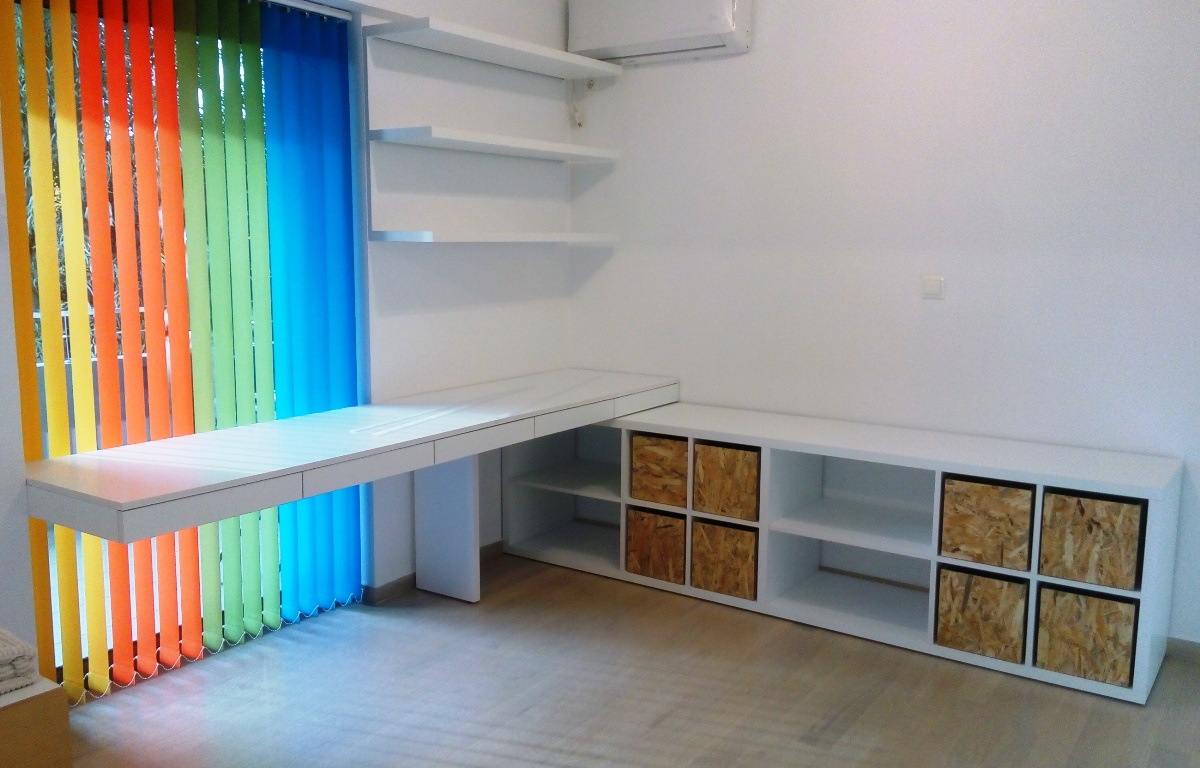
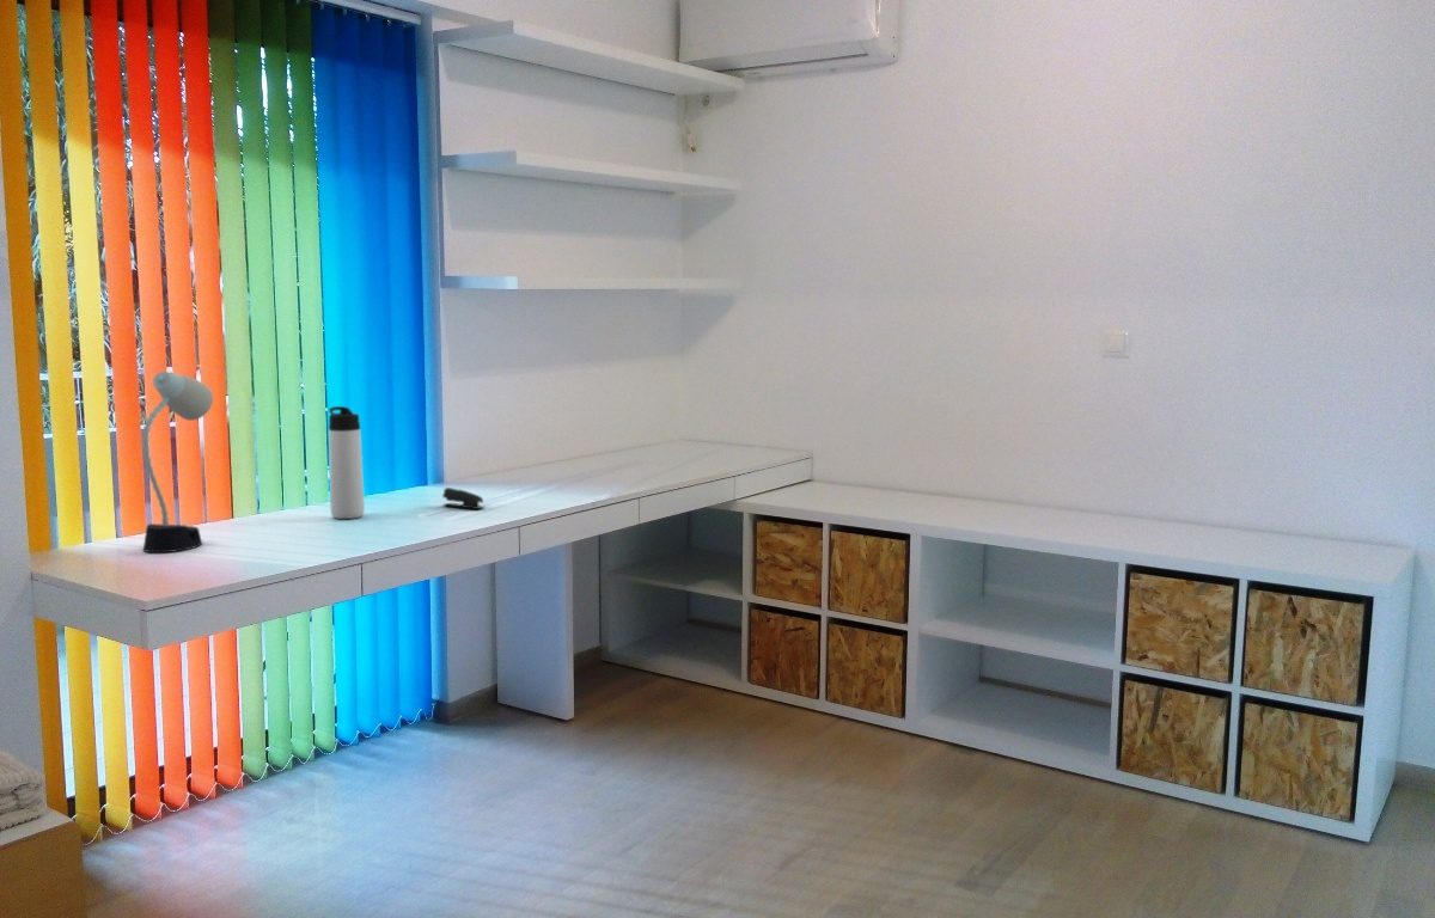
+ desk lamp (152, 467)
+ stapler (463, 497)
+ thermos bottle (343, 461)
